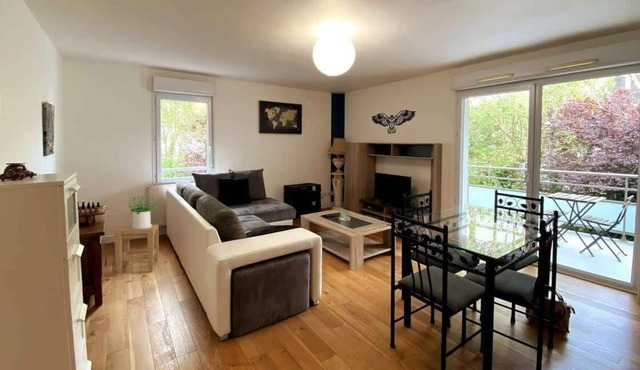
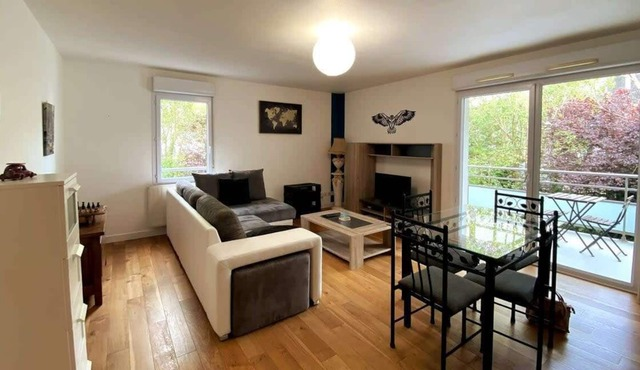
- potted plant (141, 211)
- stool (138, 249)
